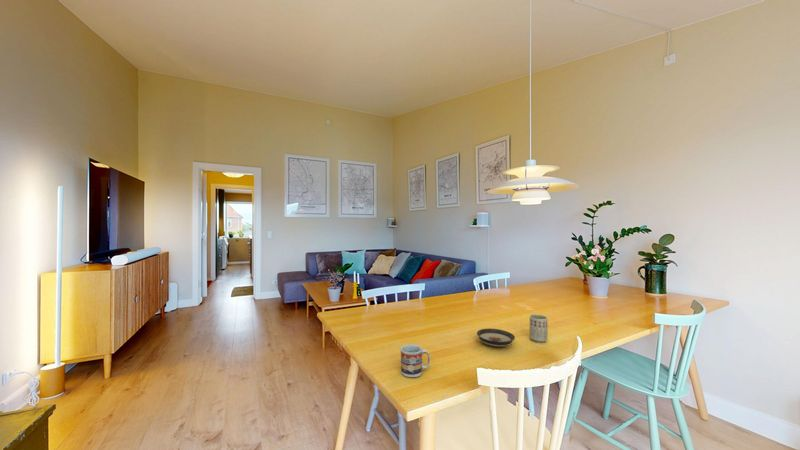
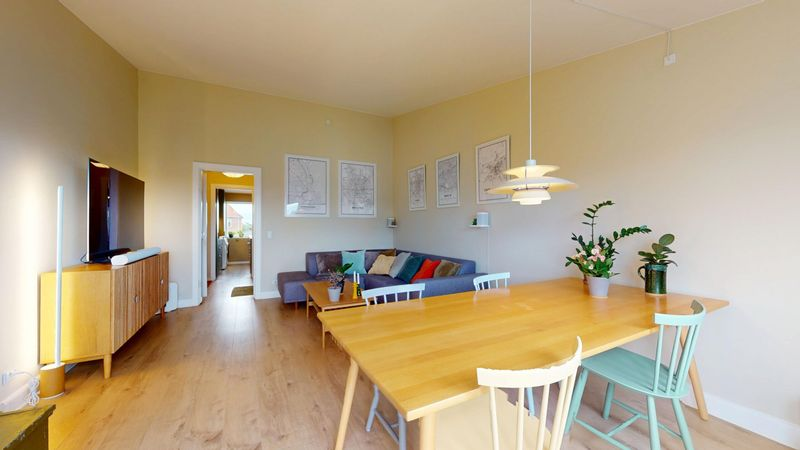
- cup (415, 360)
- saucer (495, 339)
- cup (538, 328)
